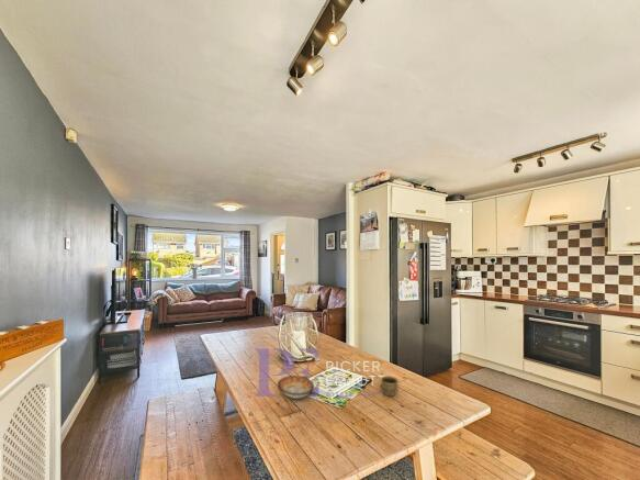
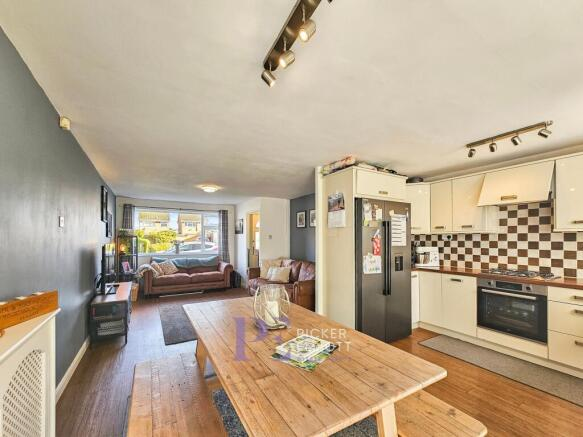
- bowl (295, 390)
- cup (391, 386)
